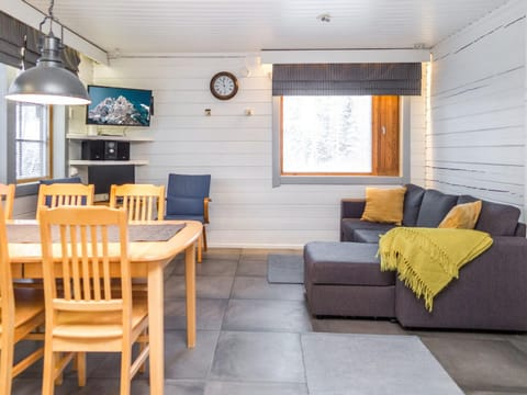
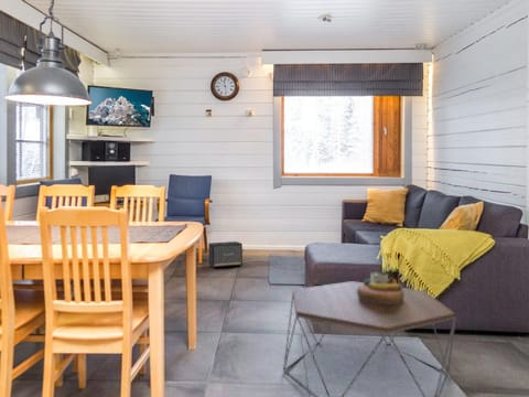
+ coffee table (367, 330)
+ speaker (225, 254)
+ decorative bowl (380, 285)
